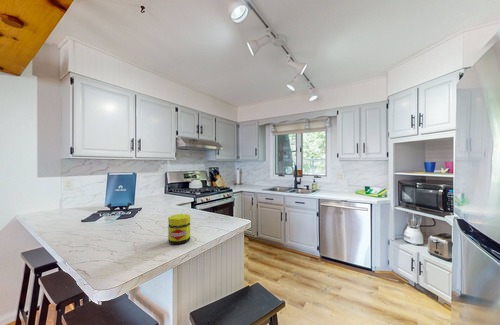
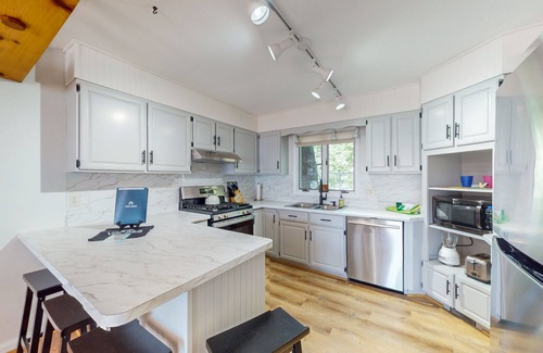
- jar (179, 228)
